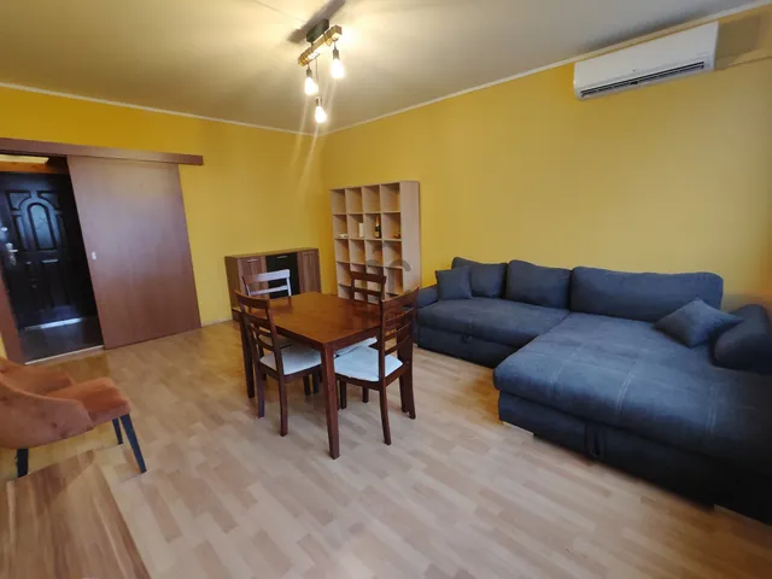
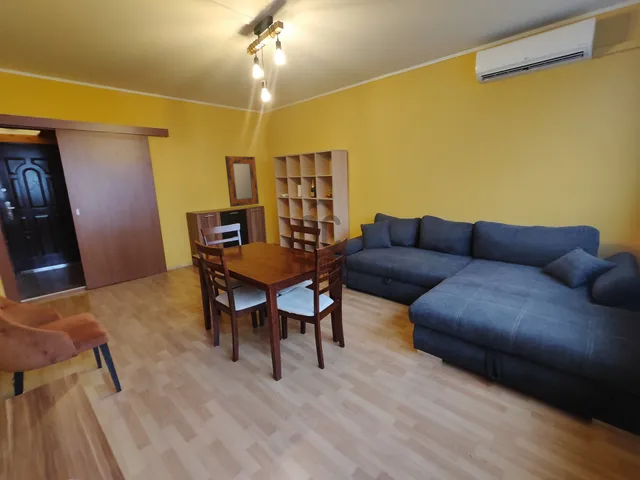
+ home mirror (242, 181)
